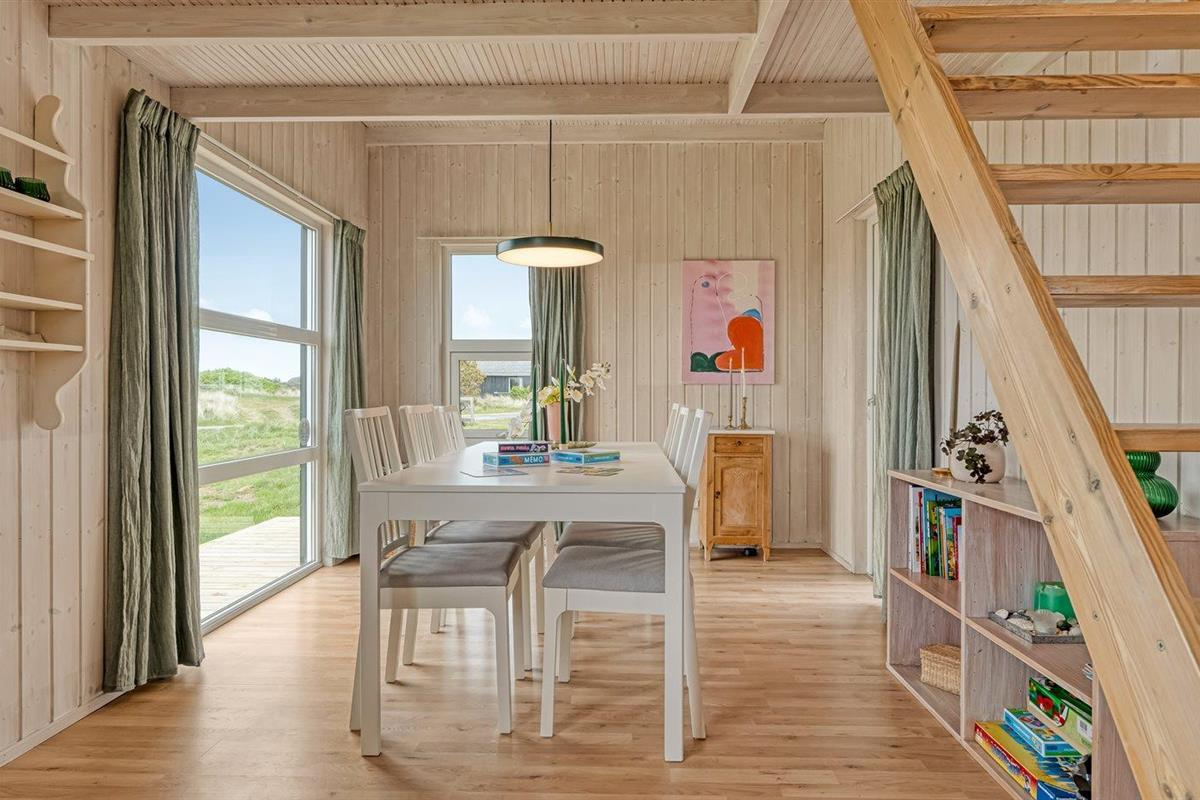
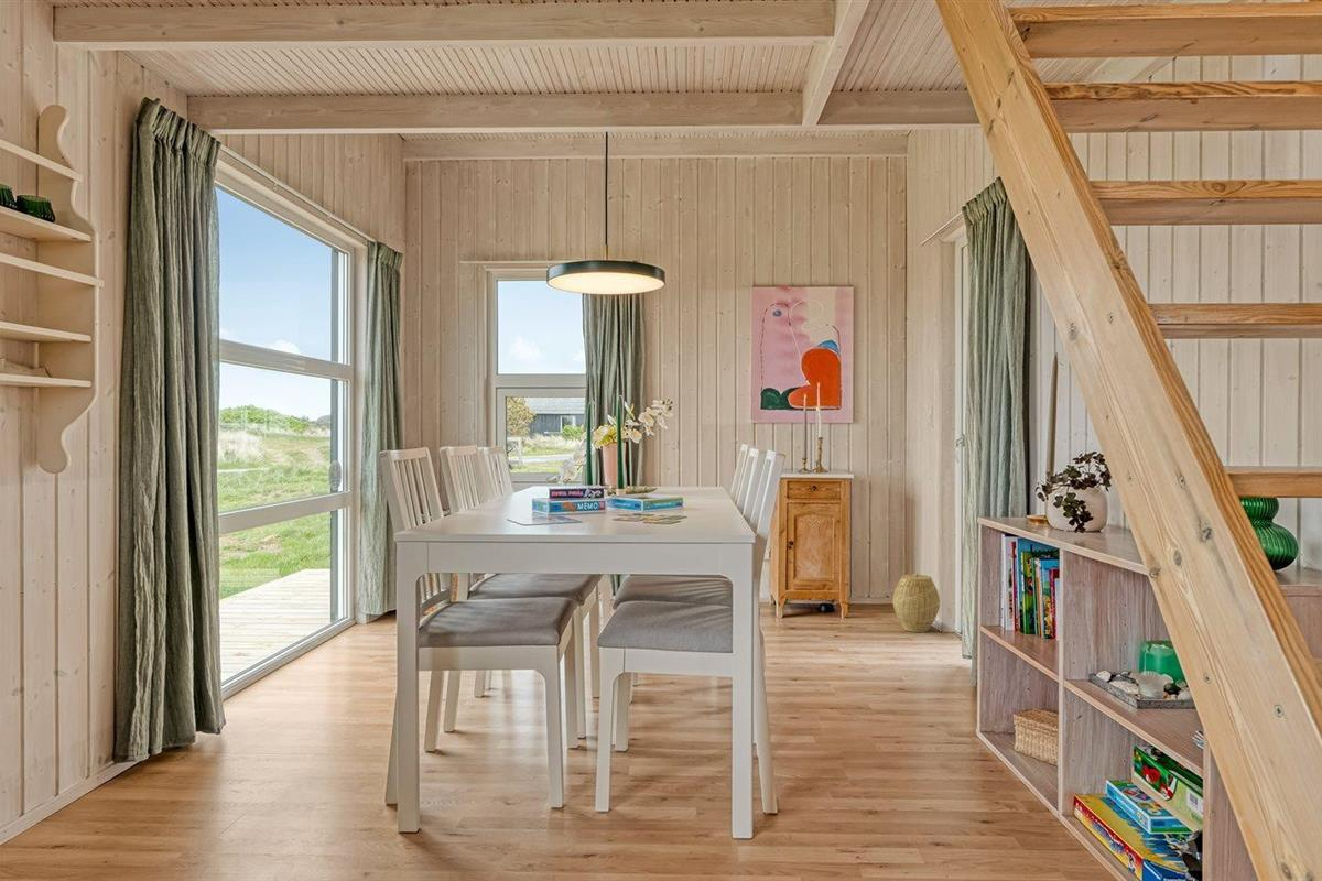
+ woven basket (915, 601)
